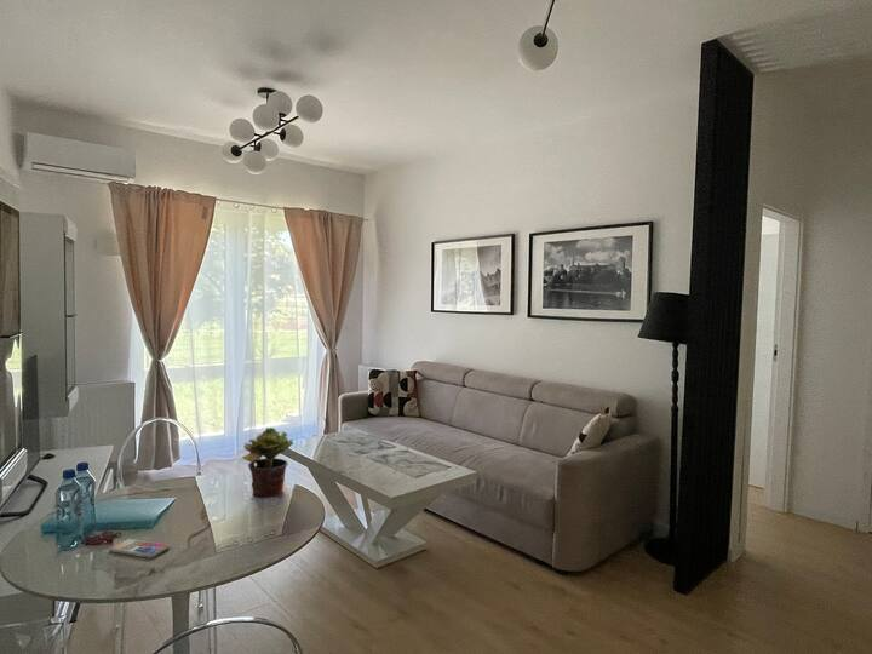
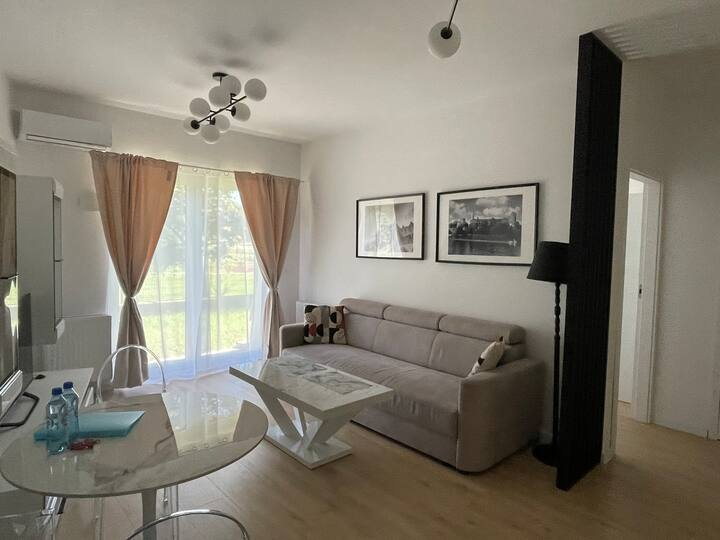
- potted plant (268, 458)
- smartphone (139, 547)
